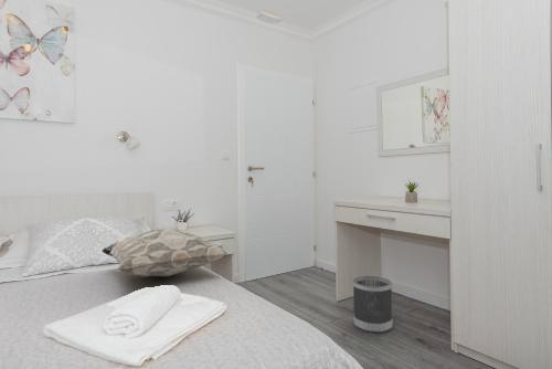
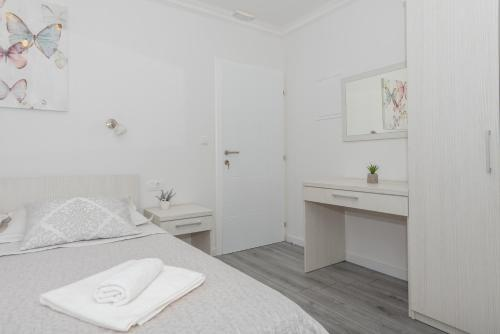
- wastebasket (372, 303)
- decorative pillow (162, 251)
